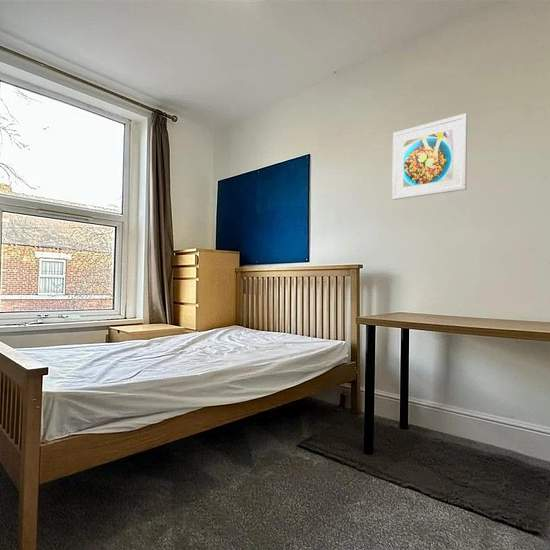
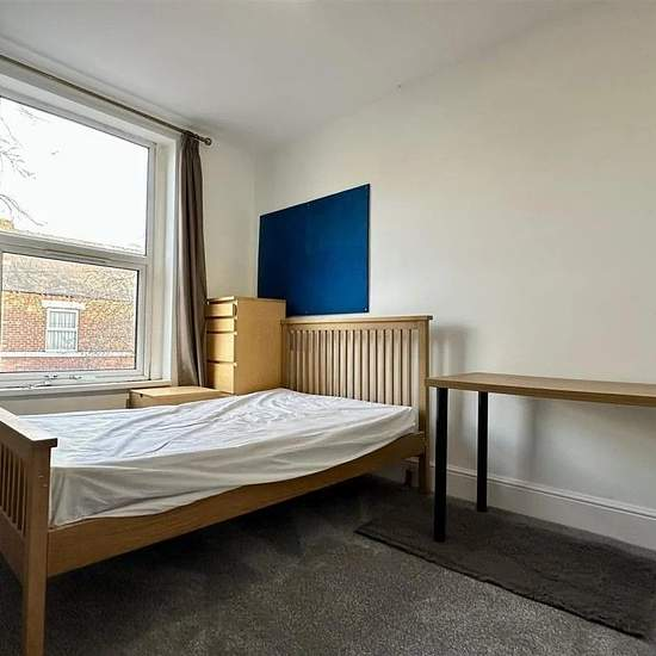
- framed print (427, 159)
